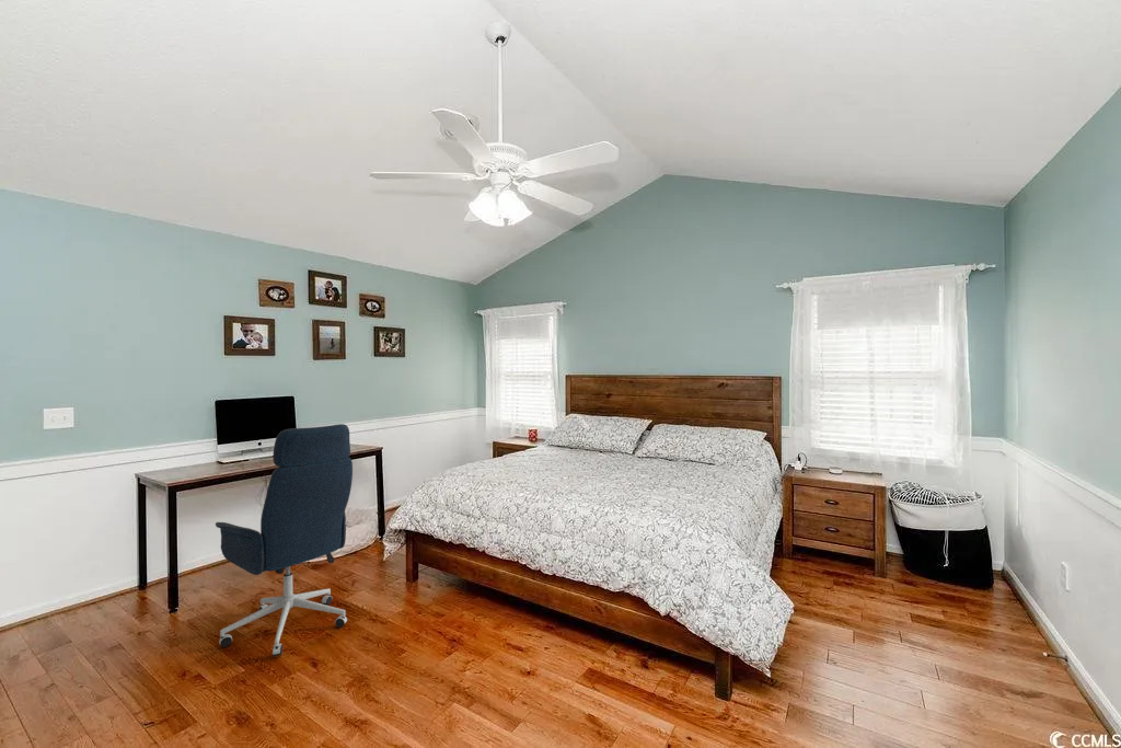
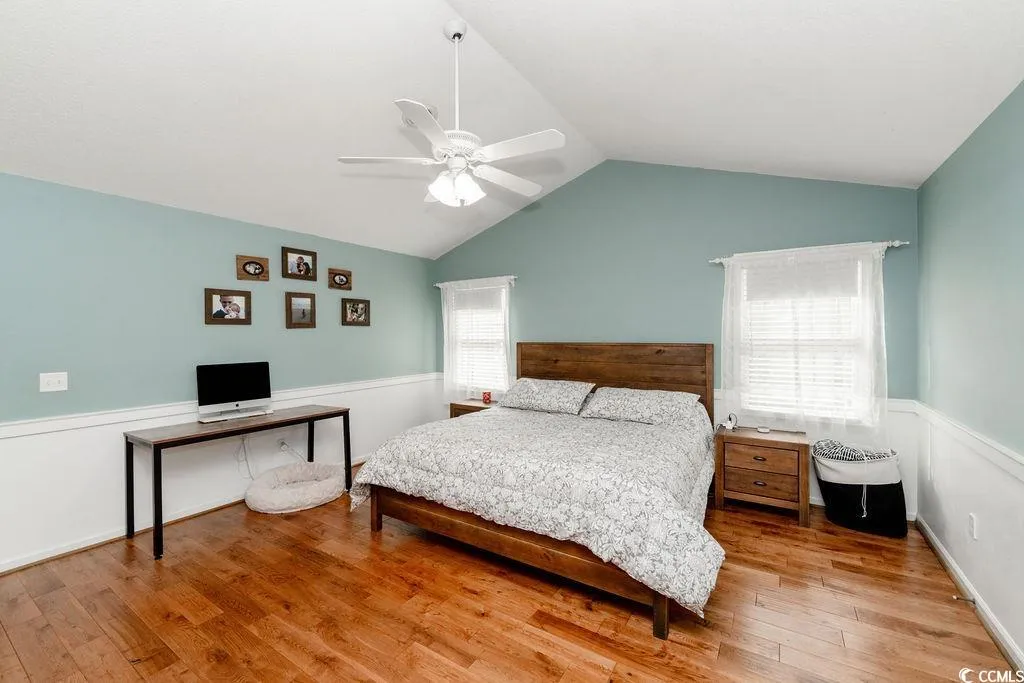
- office chair (290, 526)
